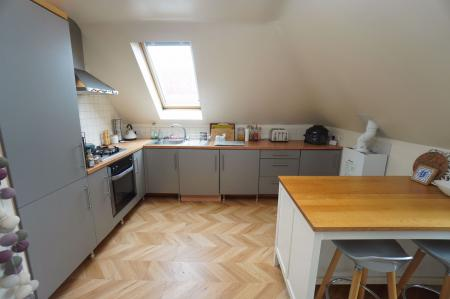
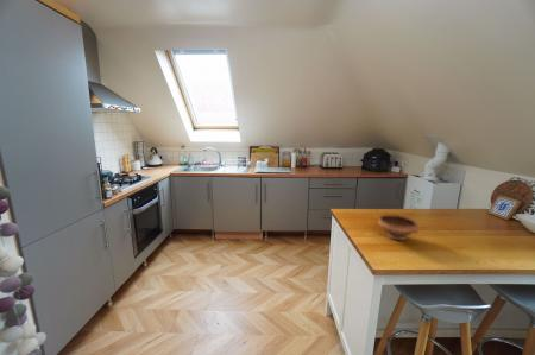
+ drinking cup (397, 228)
